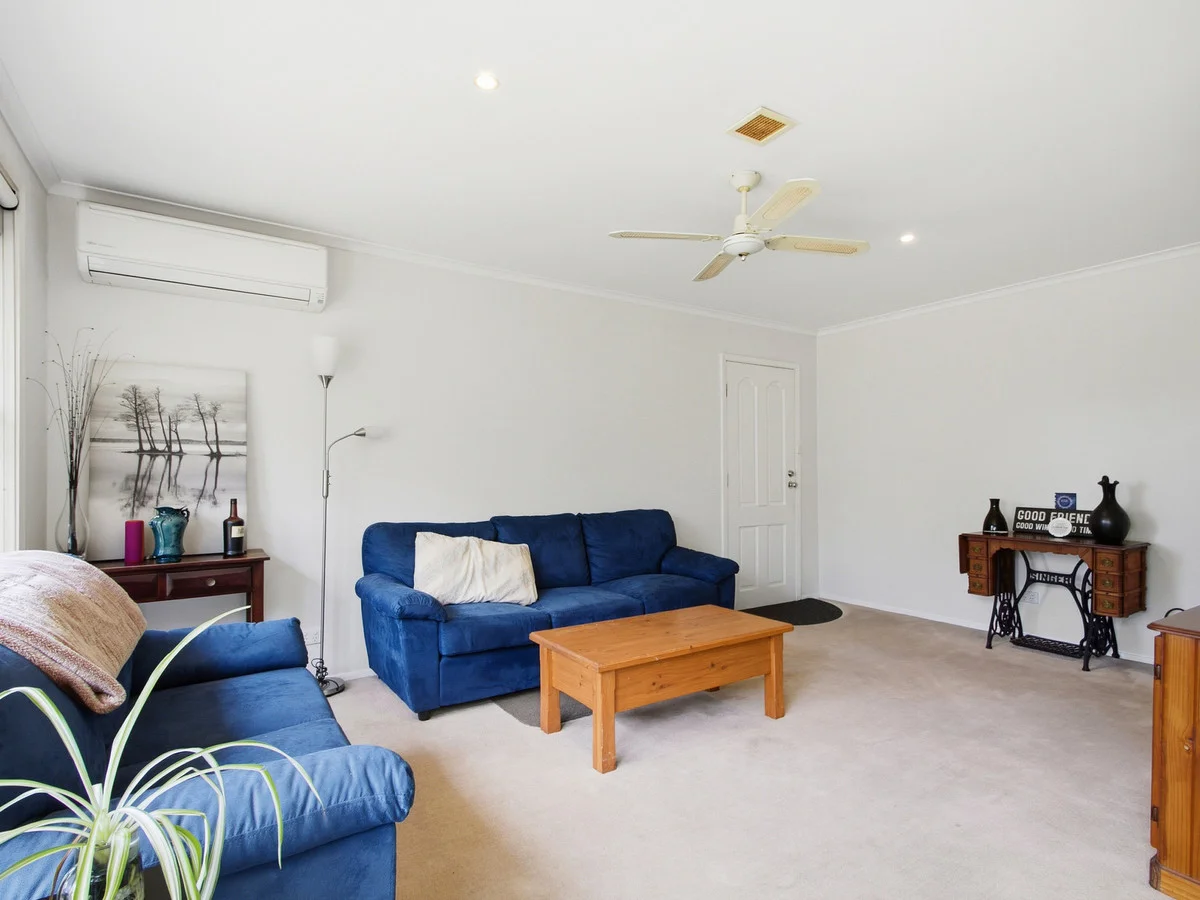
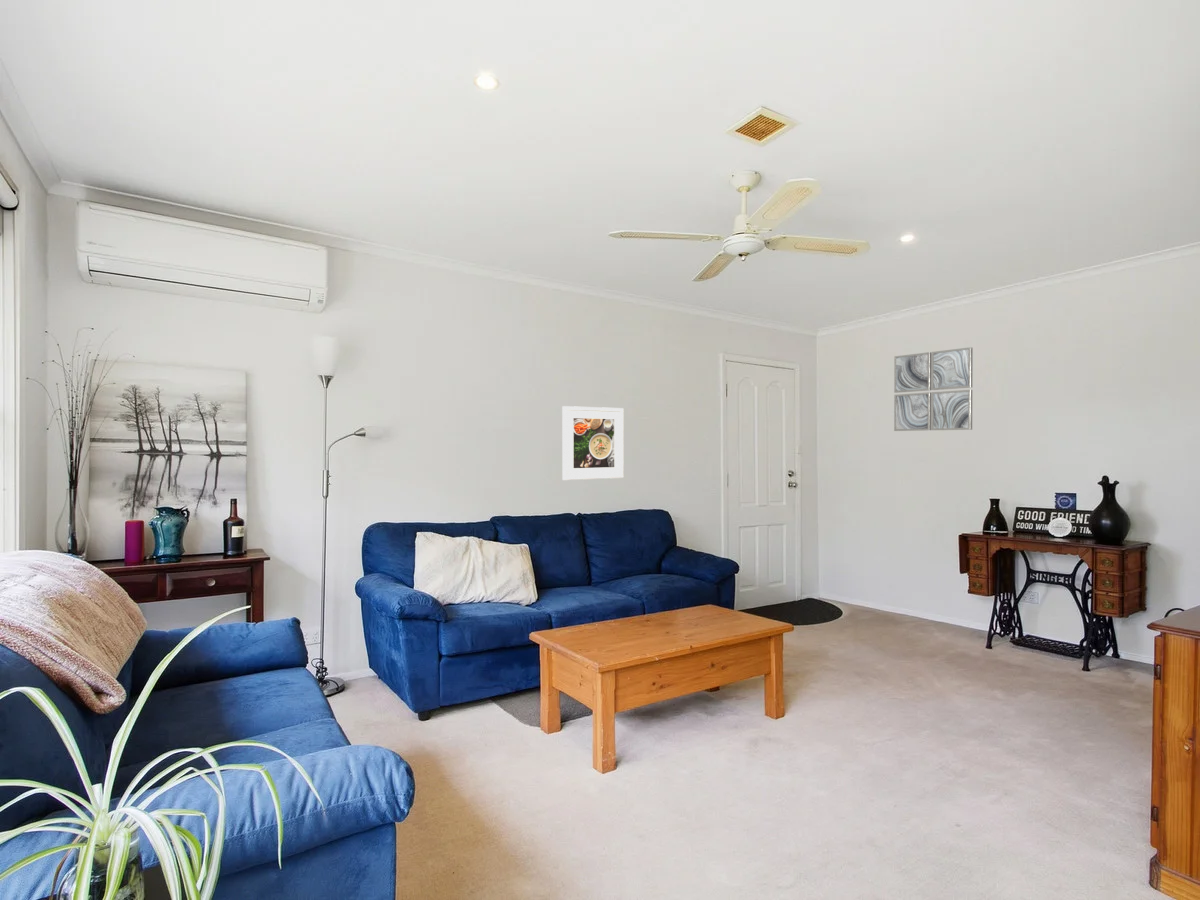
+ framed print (593, 443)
+ wall art (932, 392)
